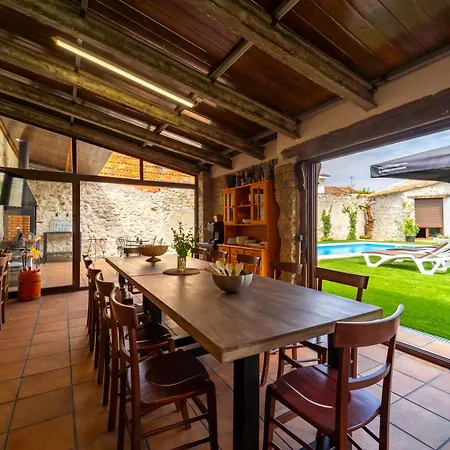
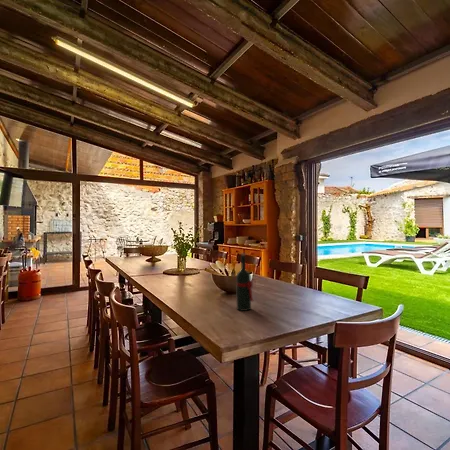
+ wine bottle (245, 281)
